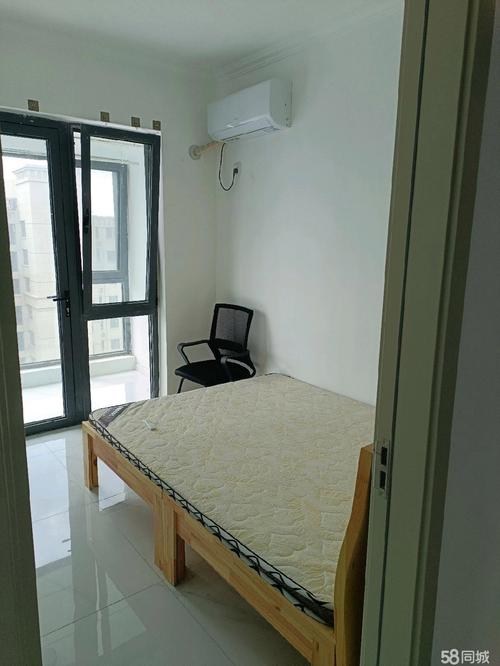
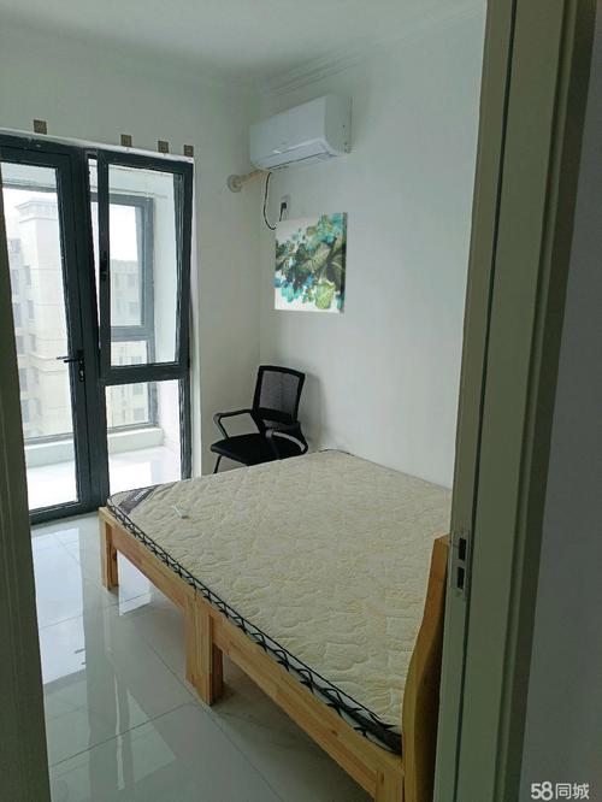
+ wall art (308, 265)
